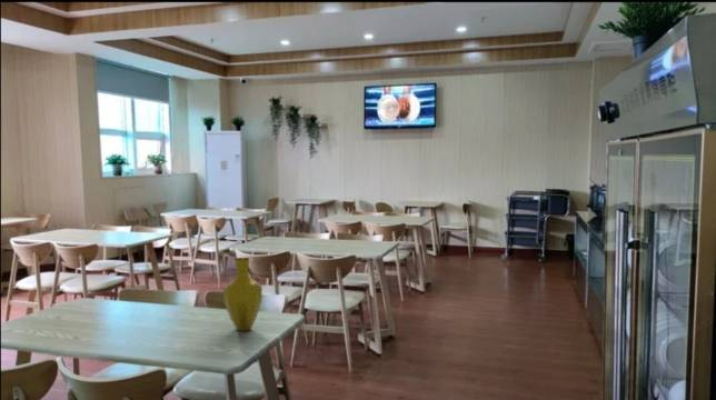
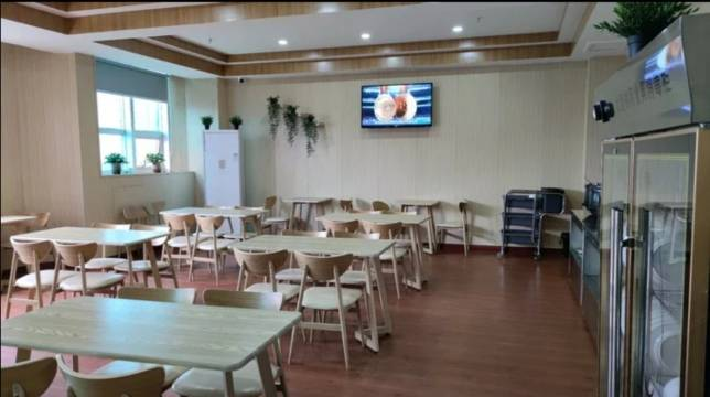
- vase (242, 293)
